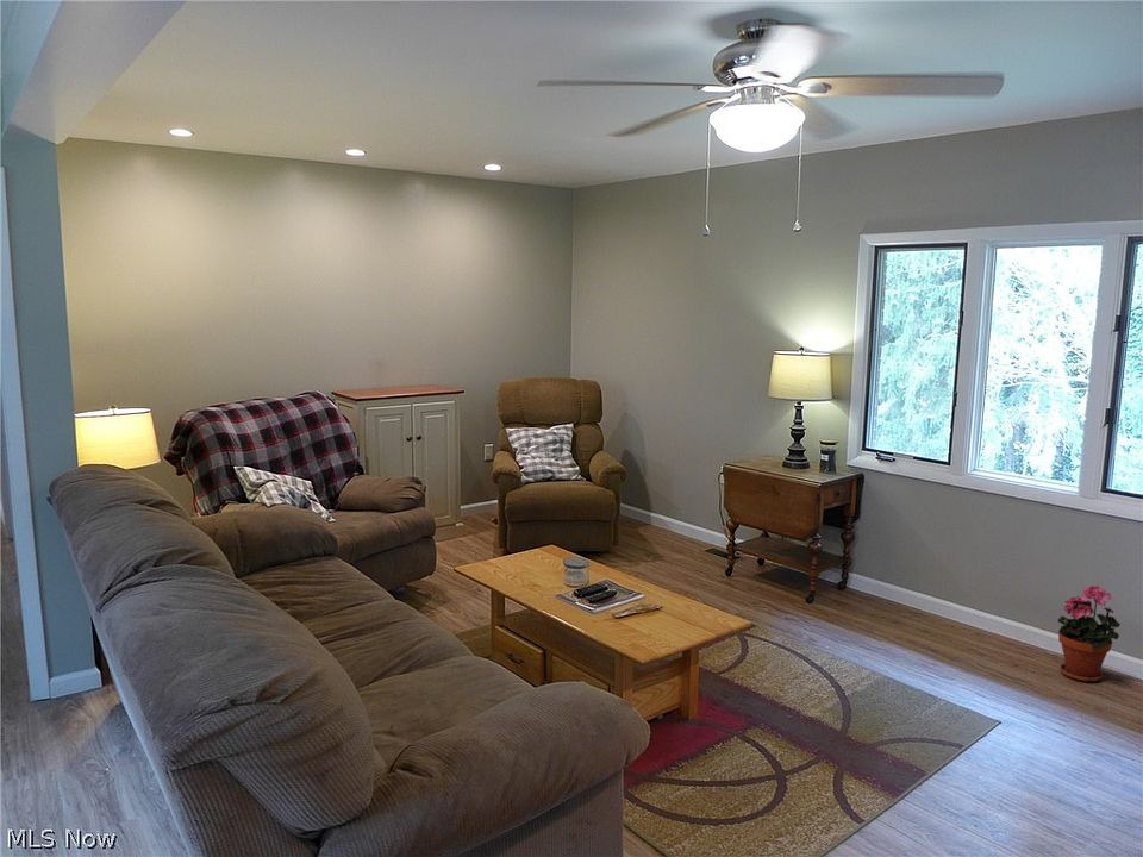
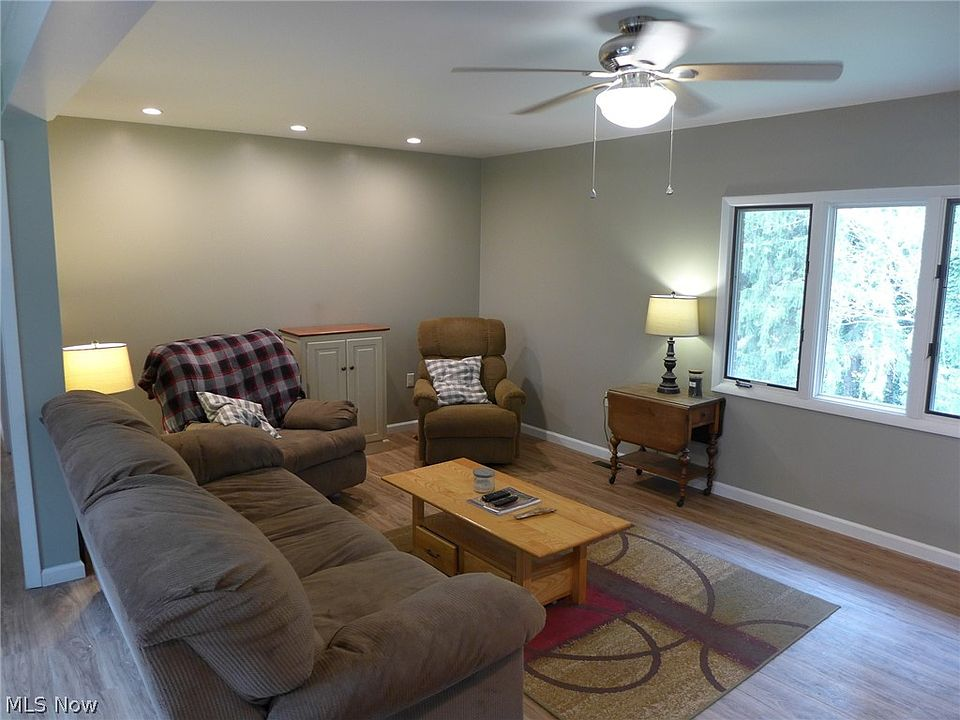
- potted plant (1086, 630)
